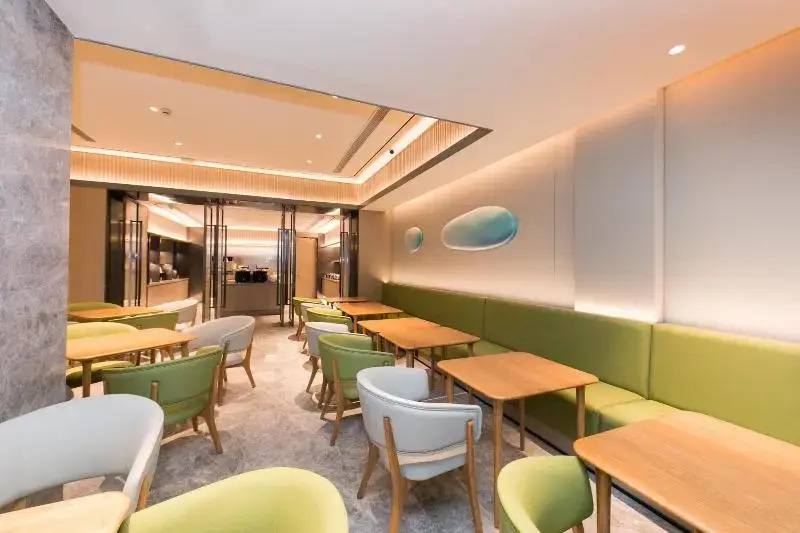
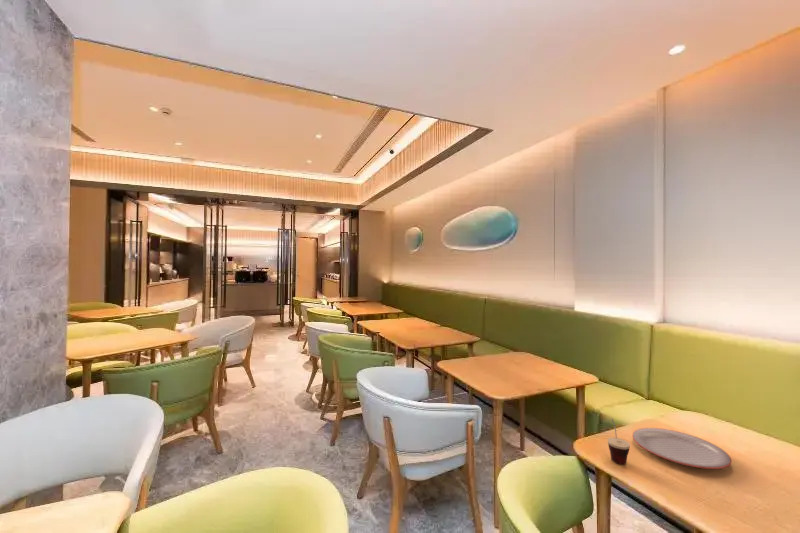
+ cup (616, 441)
+ plate (678, 448)
